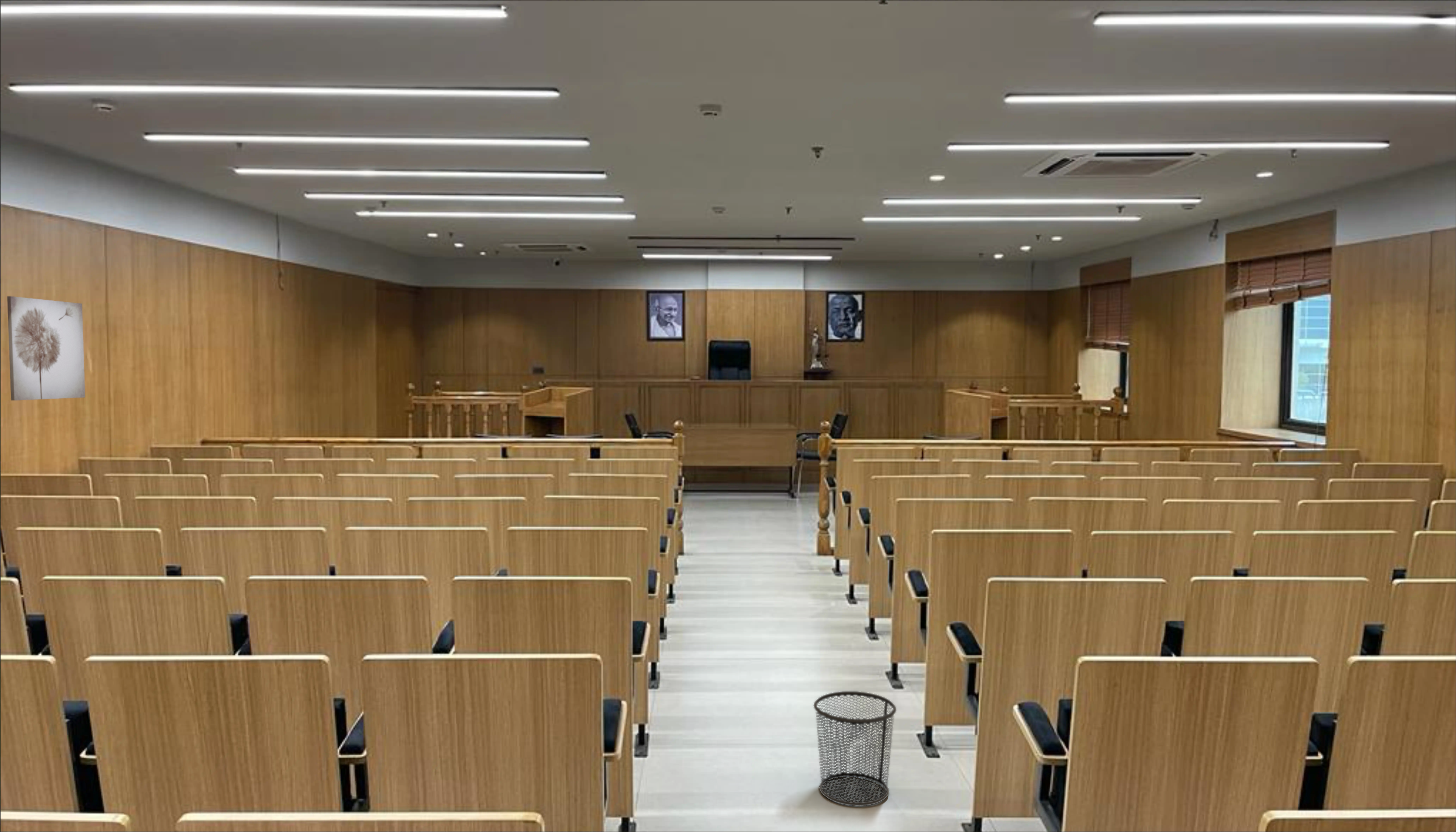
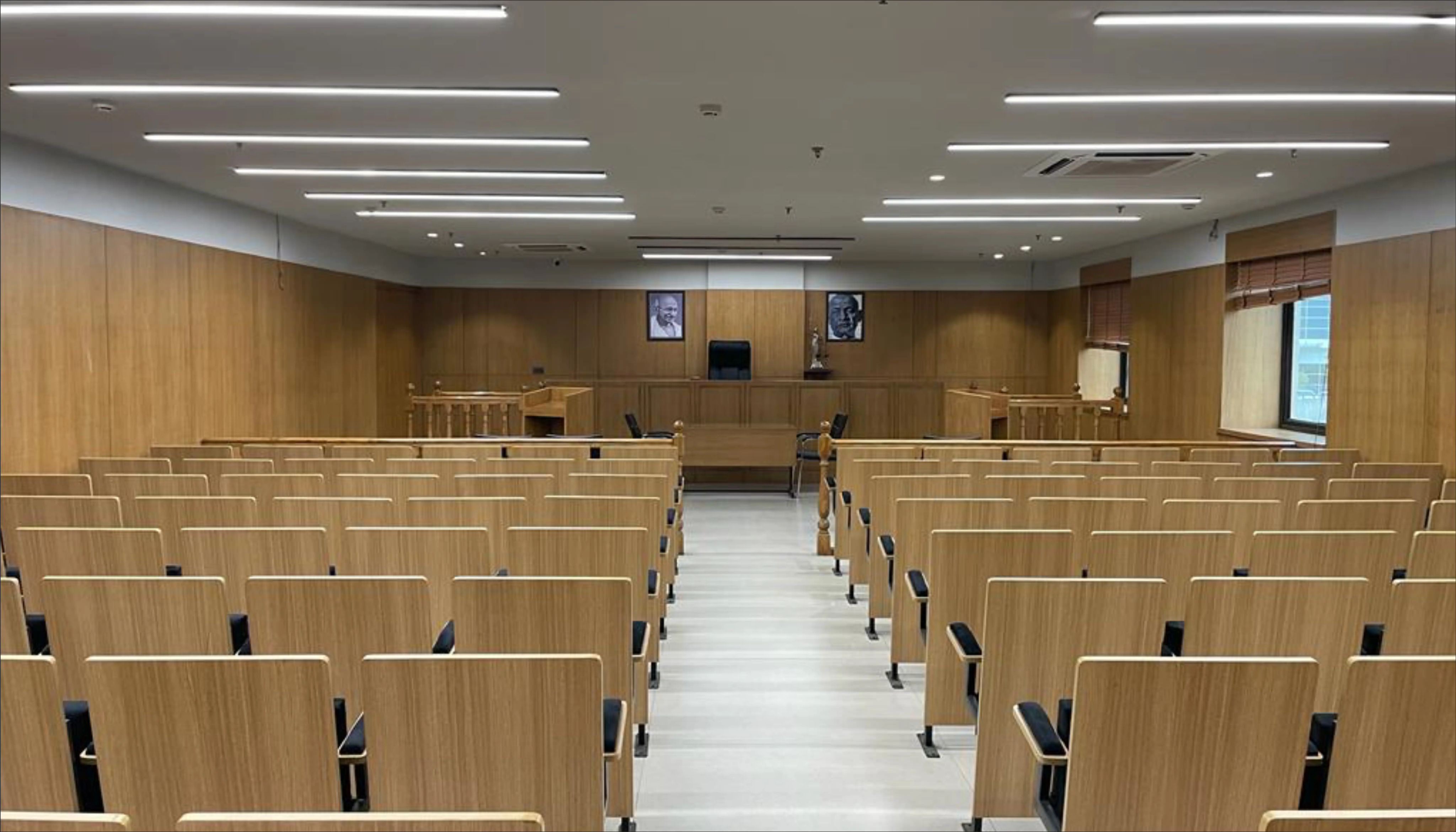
- wall art (48, 349)
- waste bin (854, 748)
